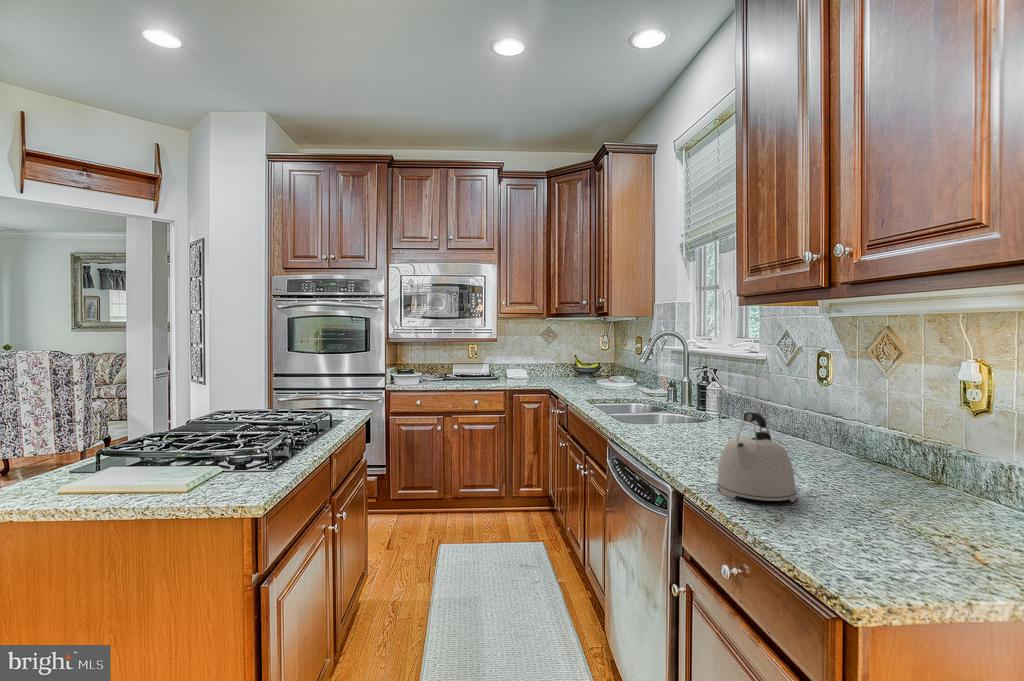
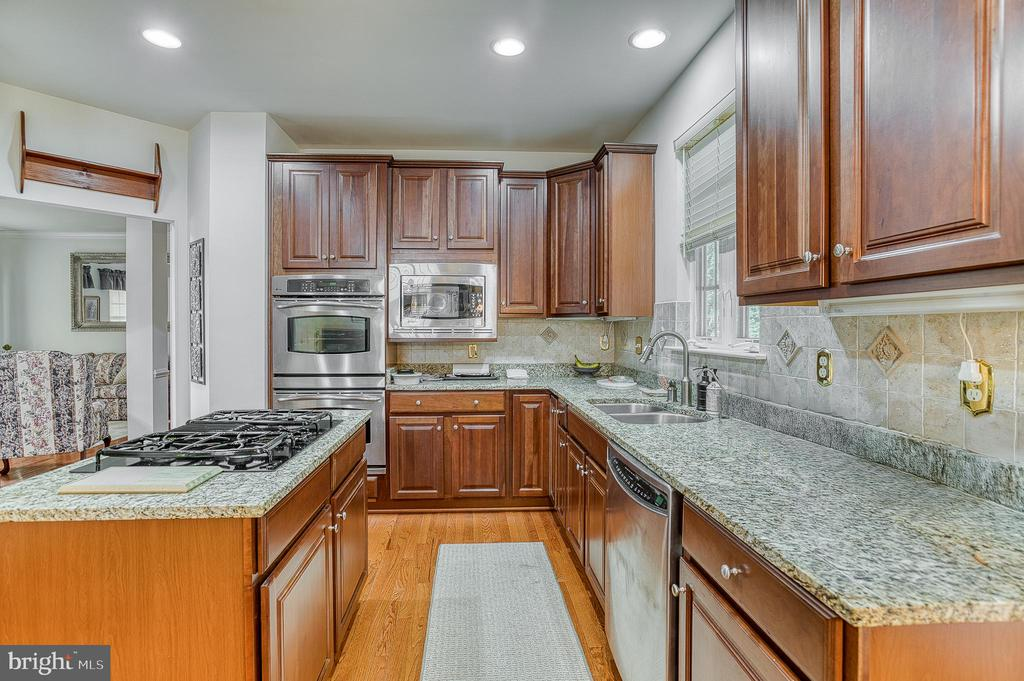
- kettle (754, 451)
